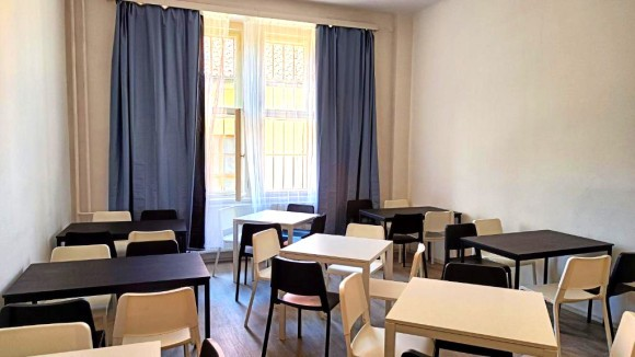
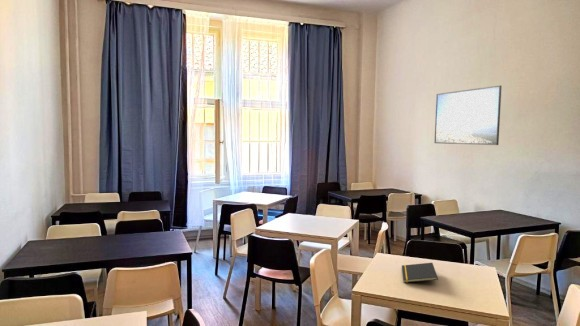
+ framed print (464, 117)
+ notepad (418, 272)
